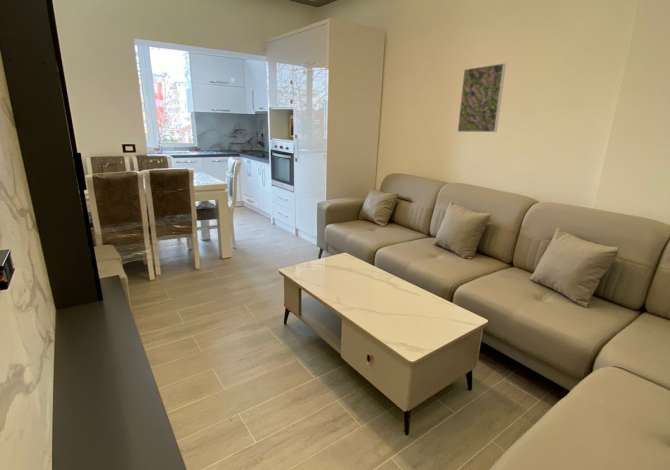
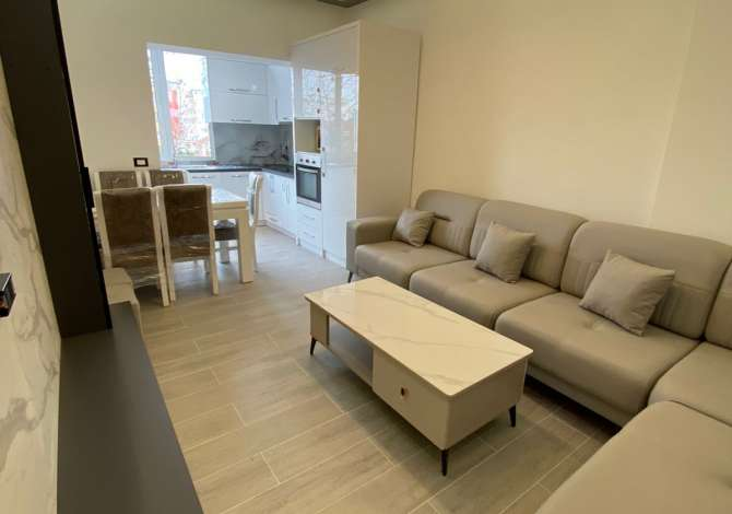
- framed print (480, 100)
